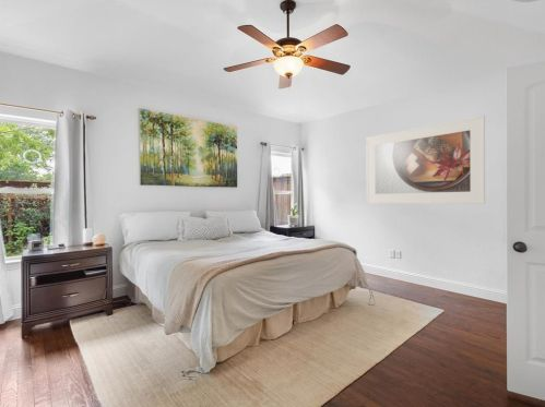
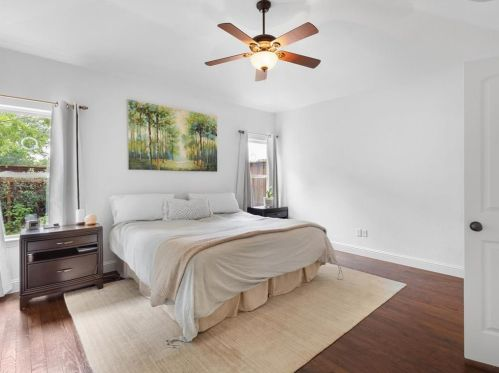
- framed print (416, 166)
